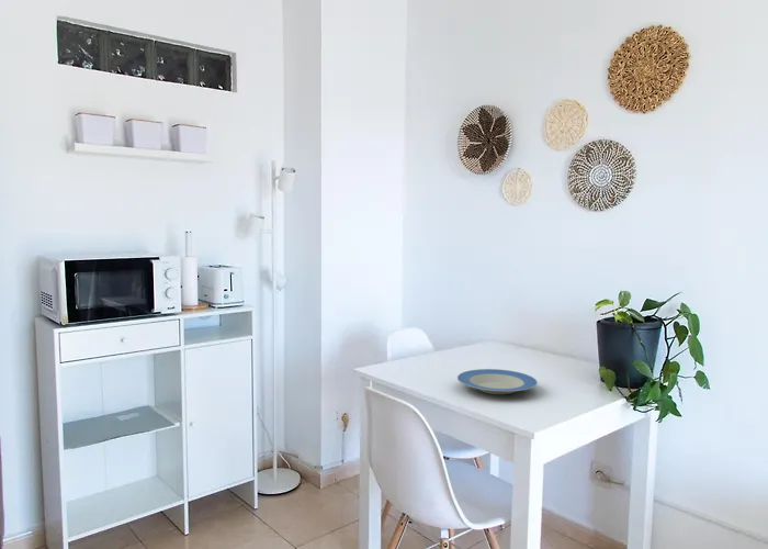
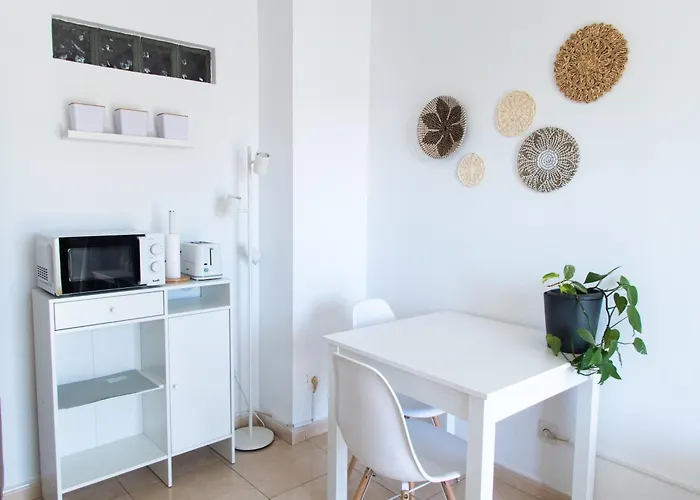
- plate (496, 383)
